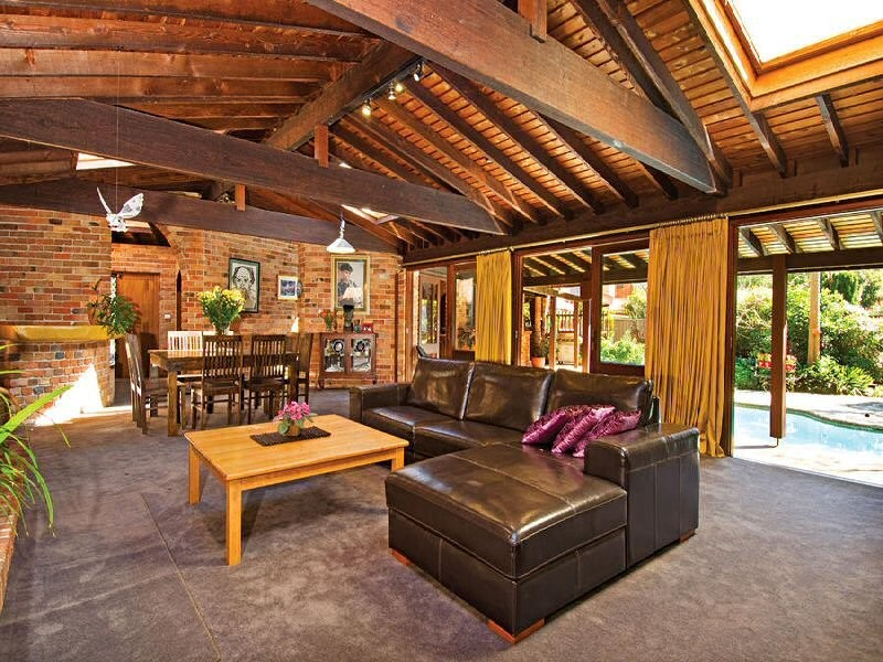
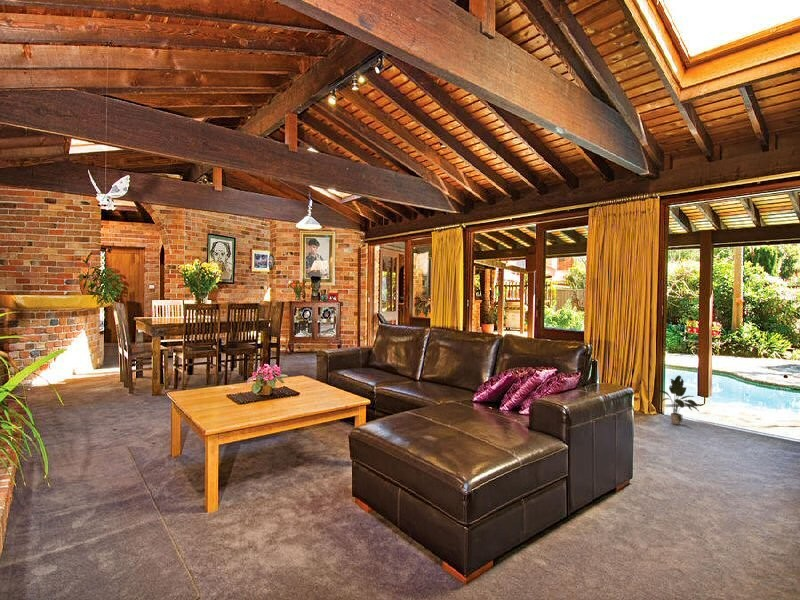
+ potted plant (676, 400)
